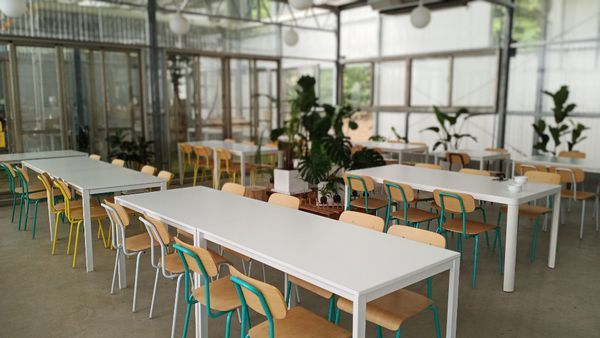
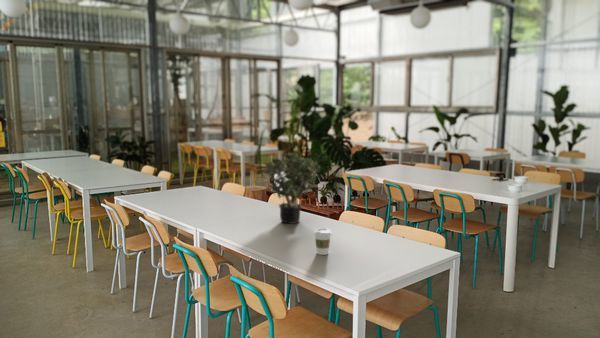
+ coffee cup (322, 241)
+ potted plant (294, 187)
